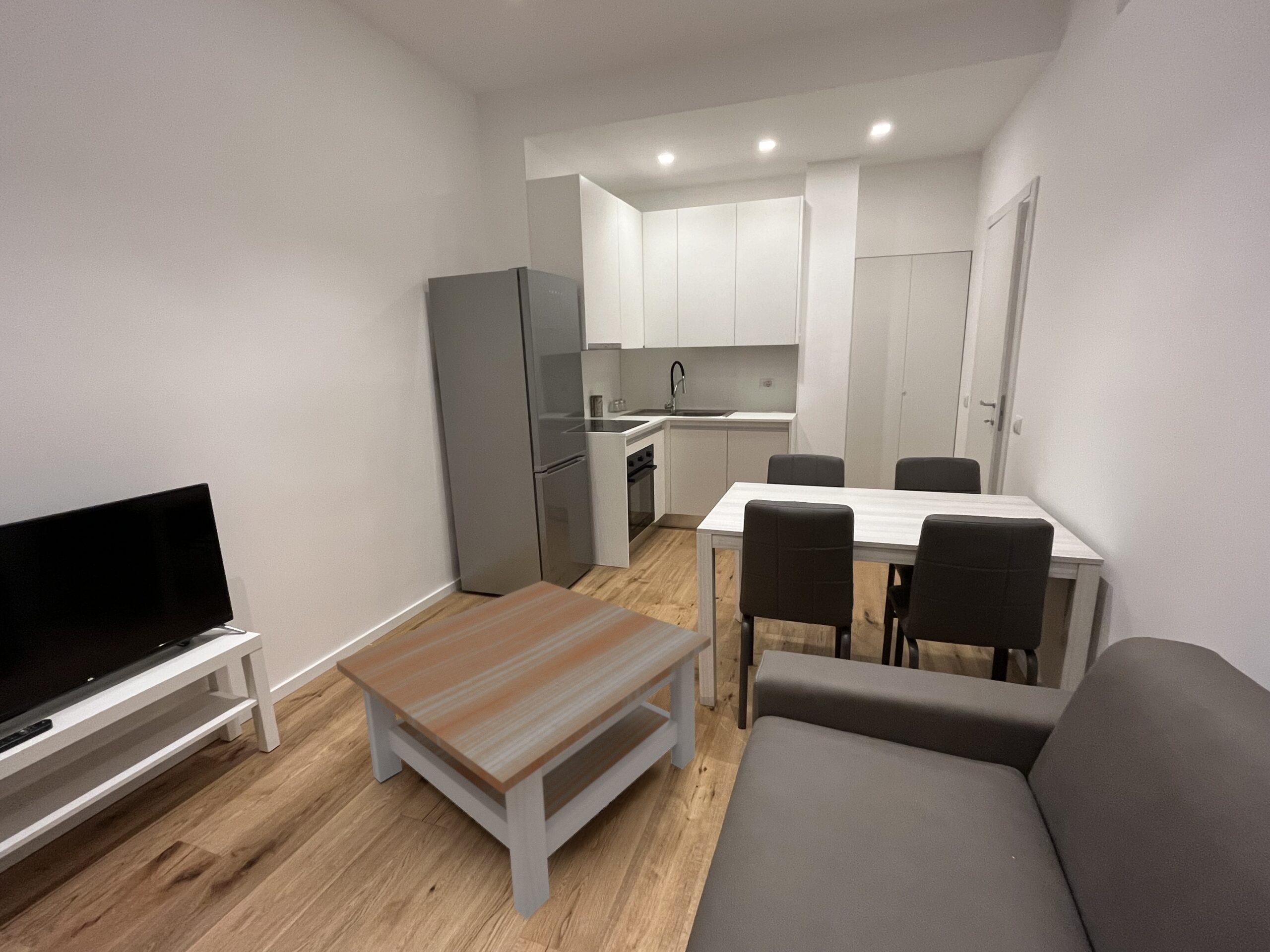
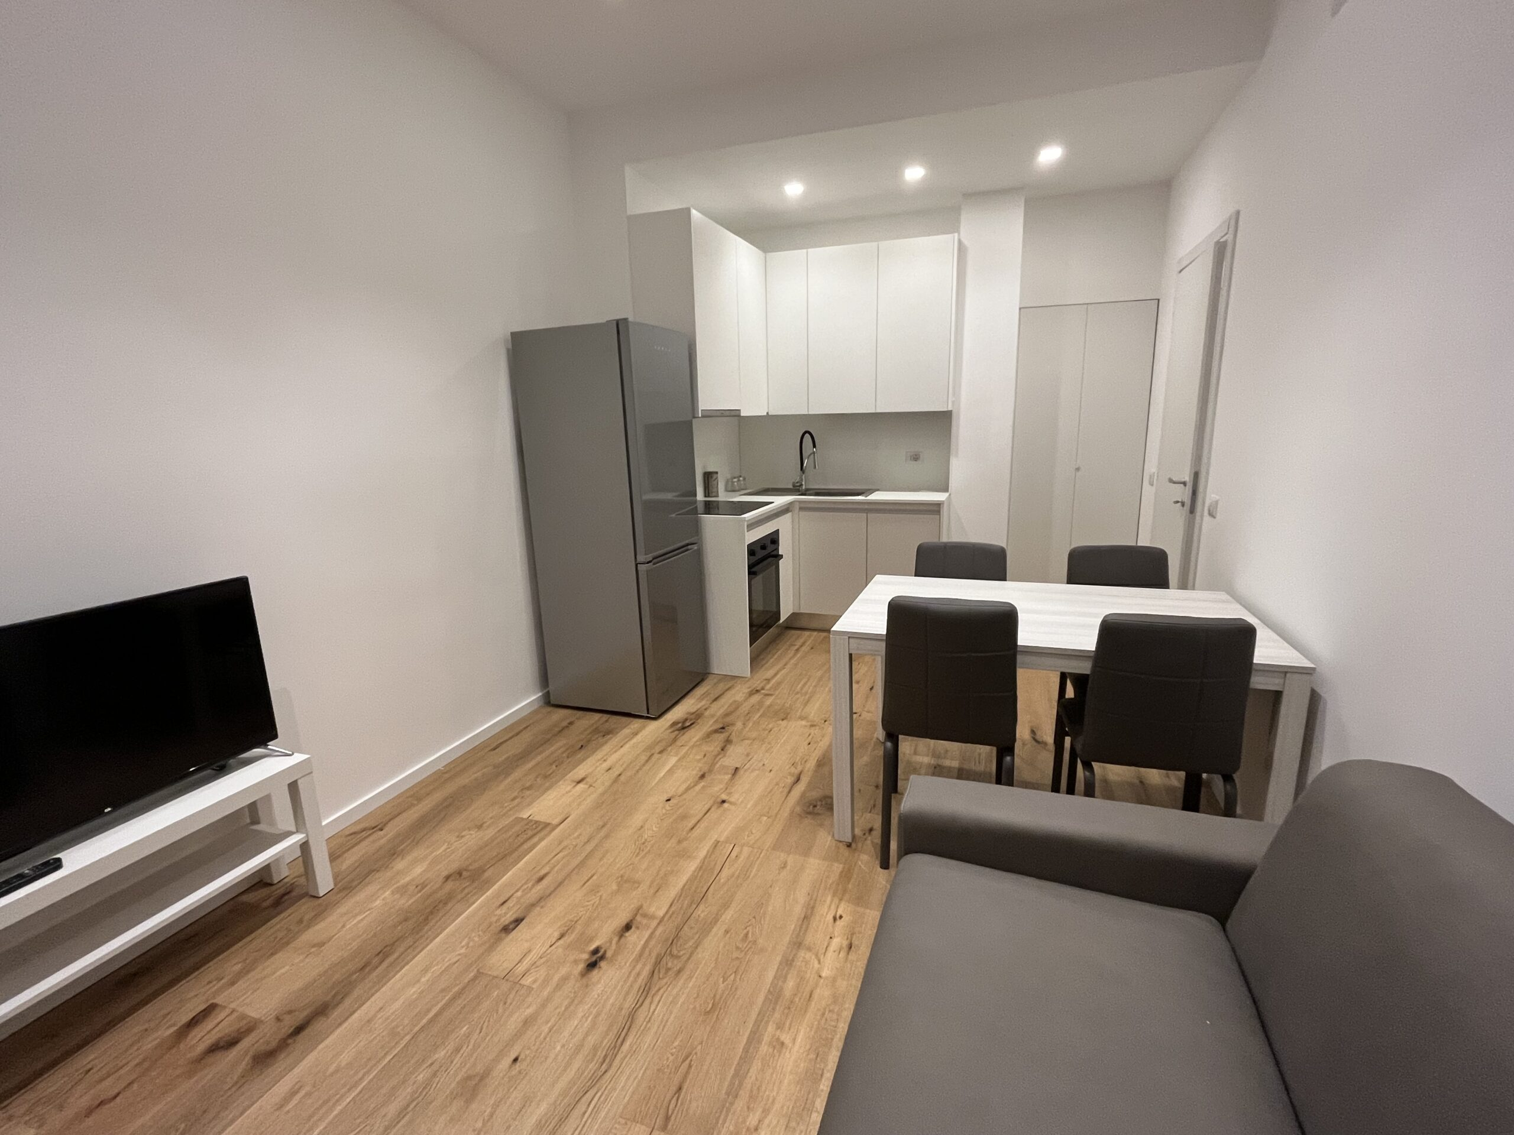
- coffee table (532, 709)
